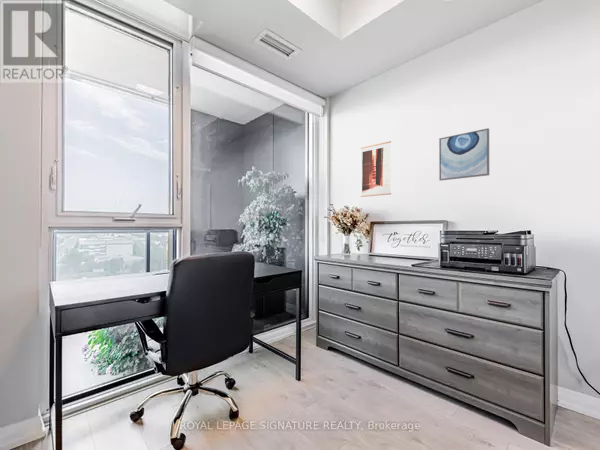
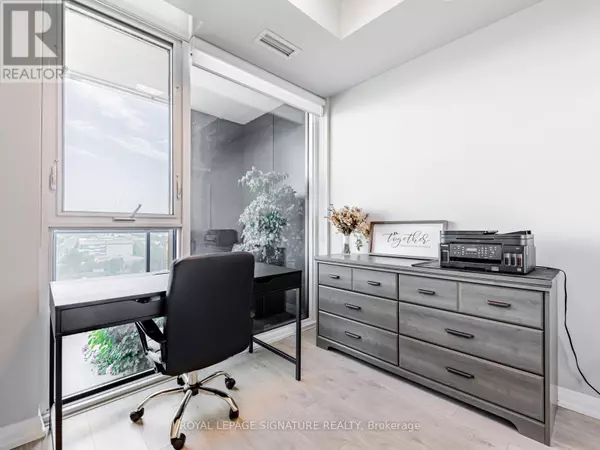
- wall art (375, 170)
- wall art (462, 155)
